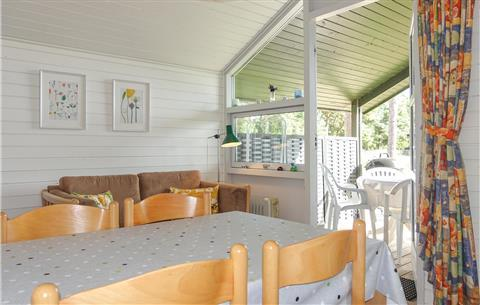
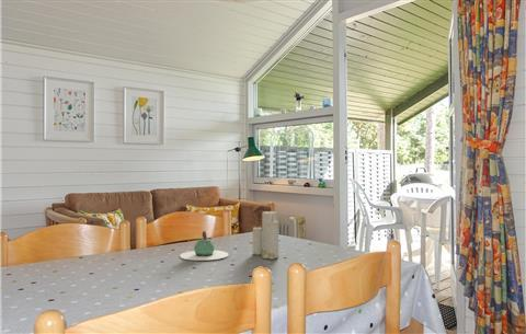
+ candle (266, 231)
+ teapot (204, 242)
